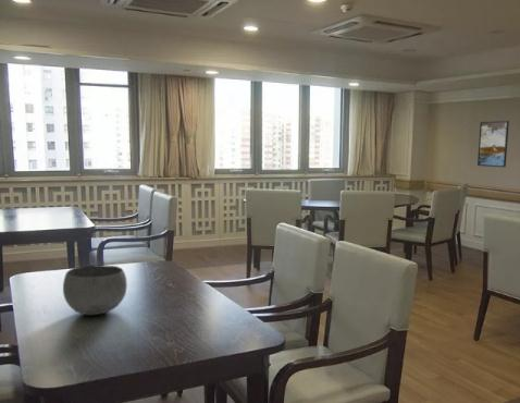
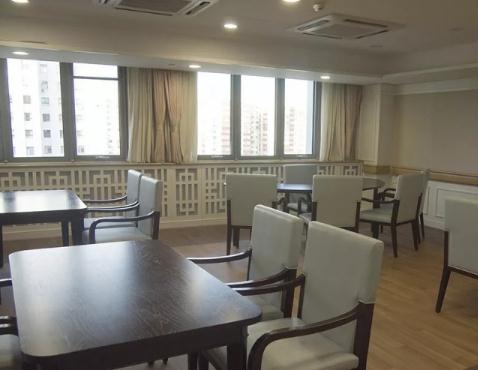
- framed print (492, 144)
- bowl (95, 291)
